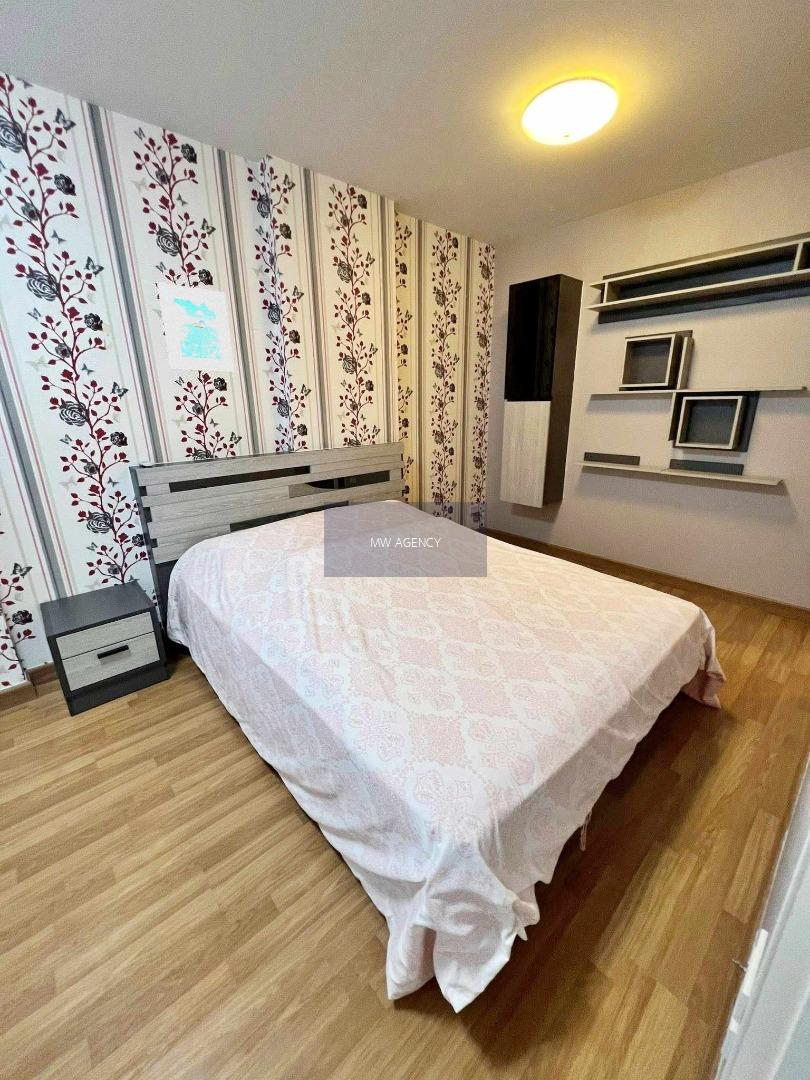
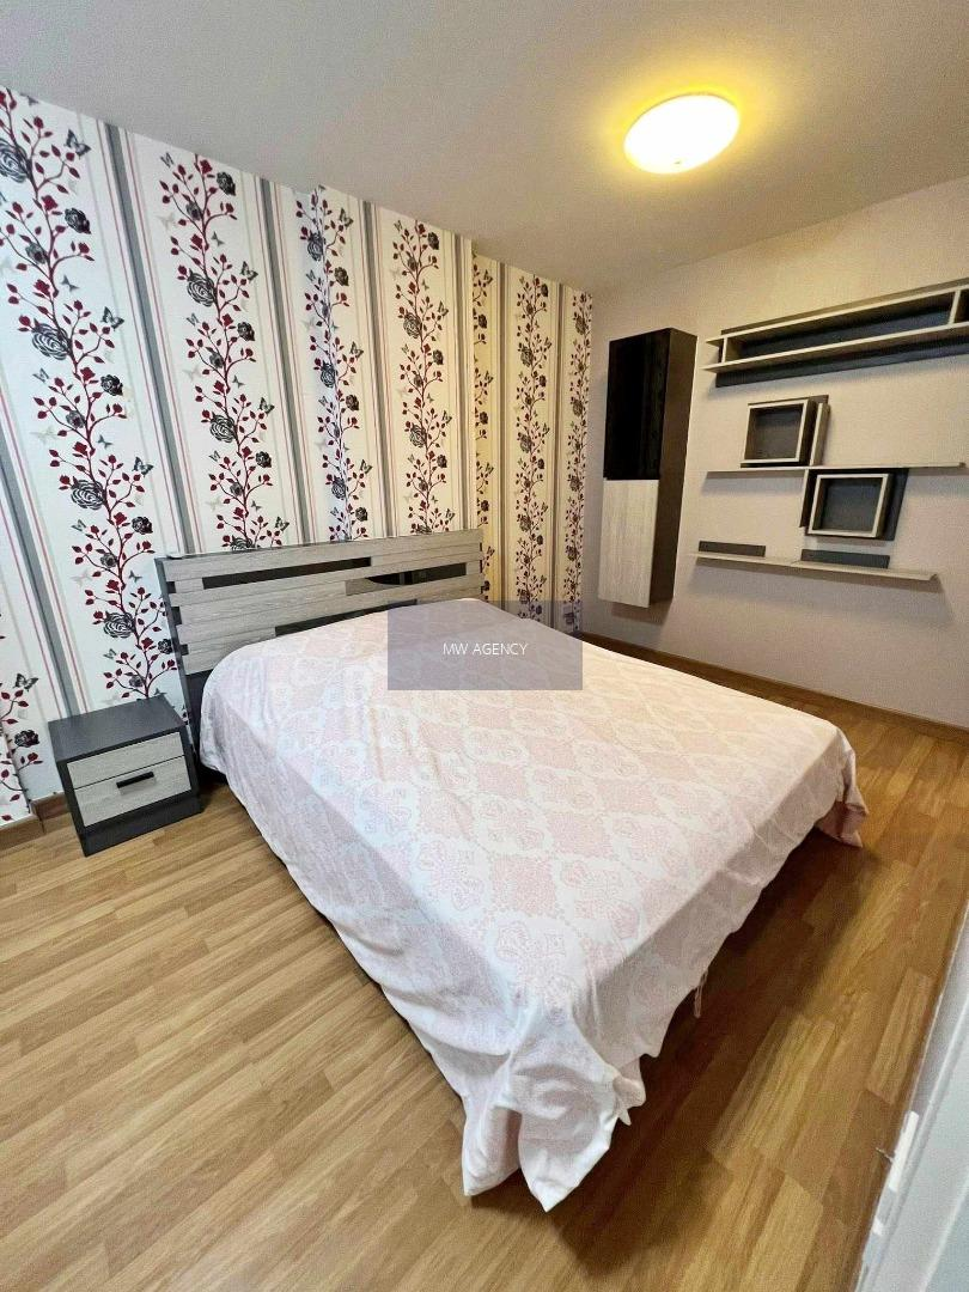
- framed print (198, 330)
